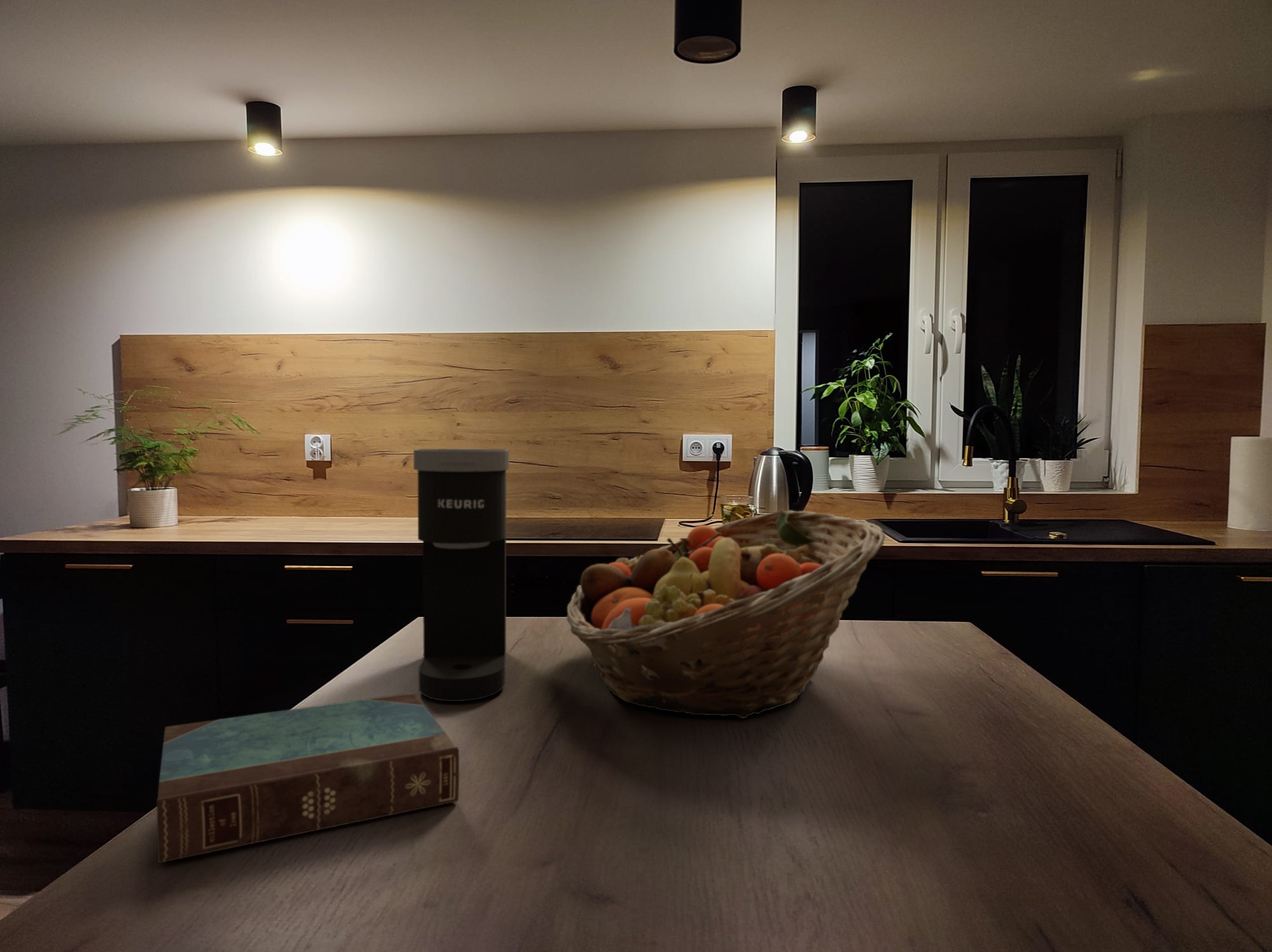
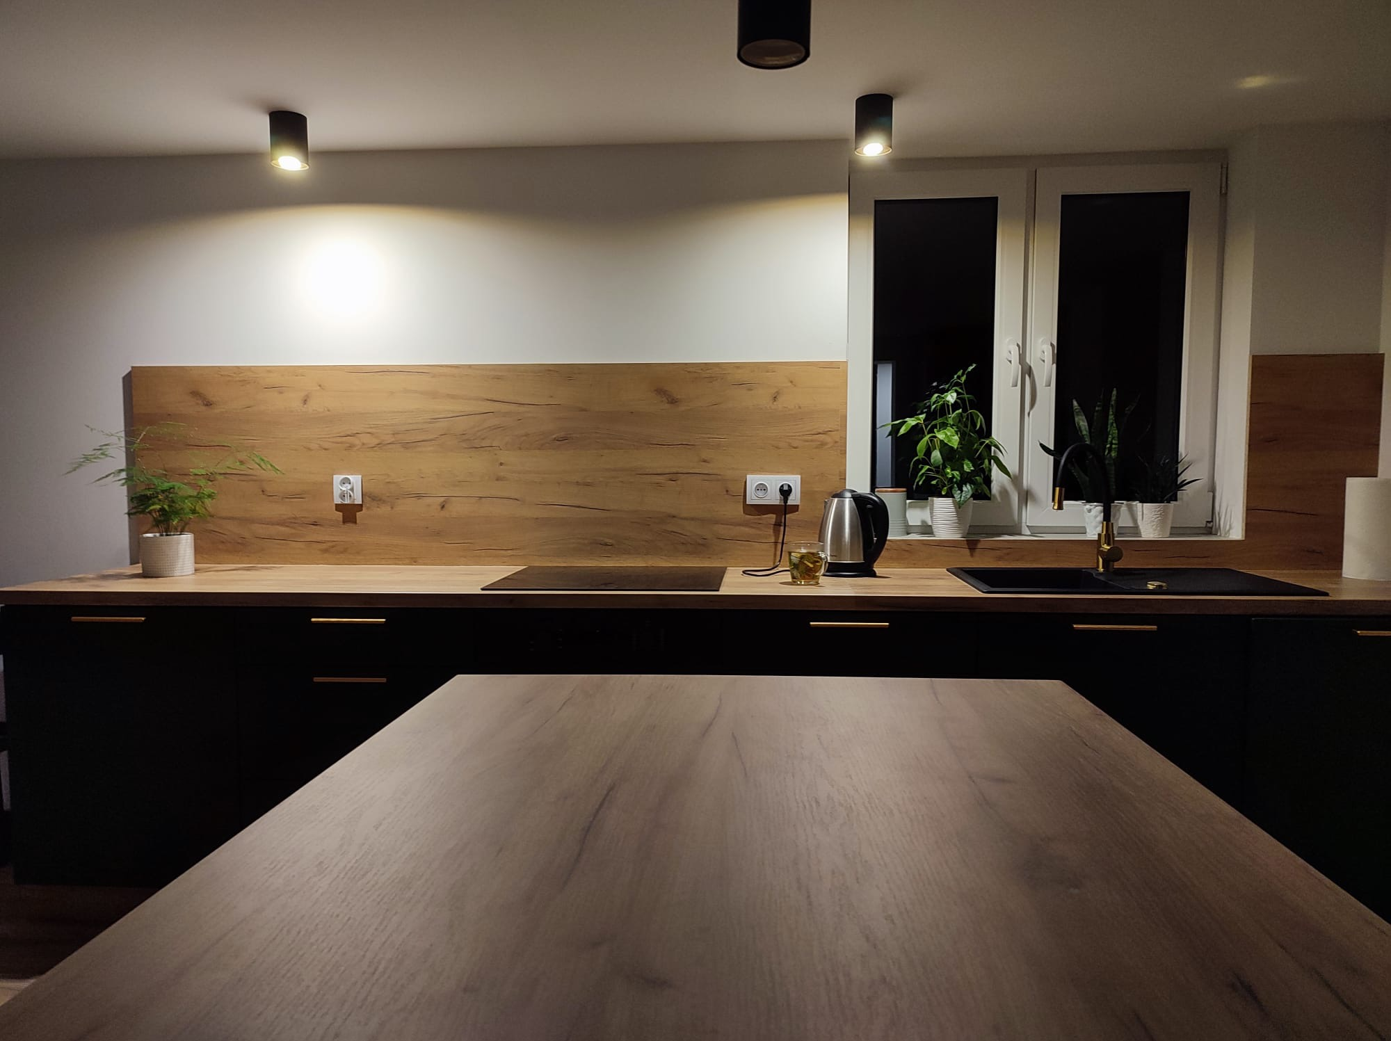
- fruit basket (717, 595)
- coffee maker (466, 560)
- book (307, 763)
